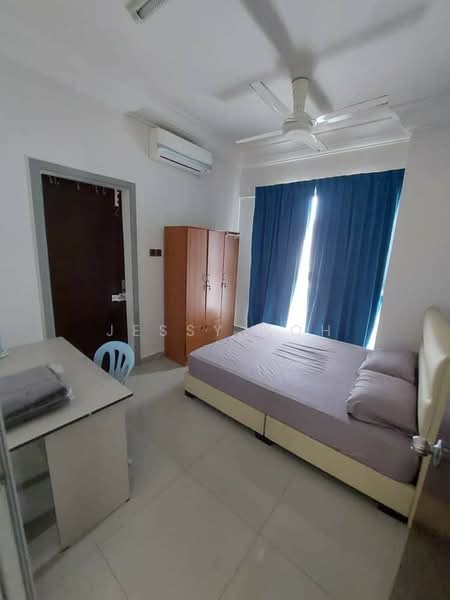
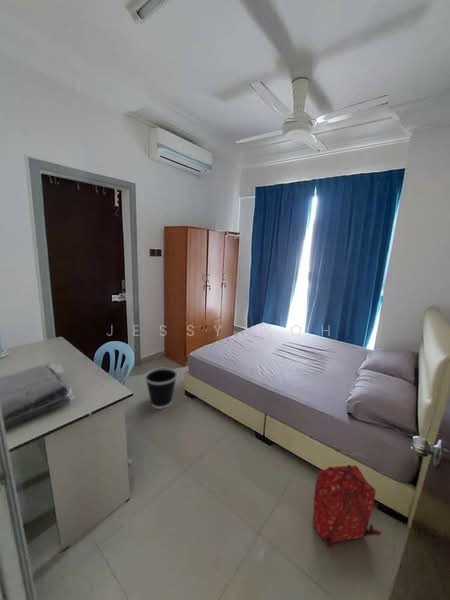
+ wastebasket (161, 388)
+ backpack (346, 504)
